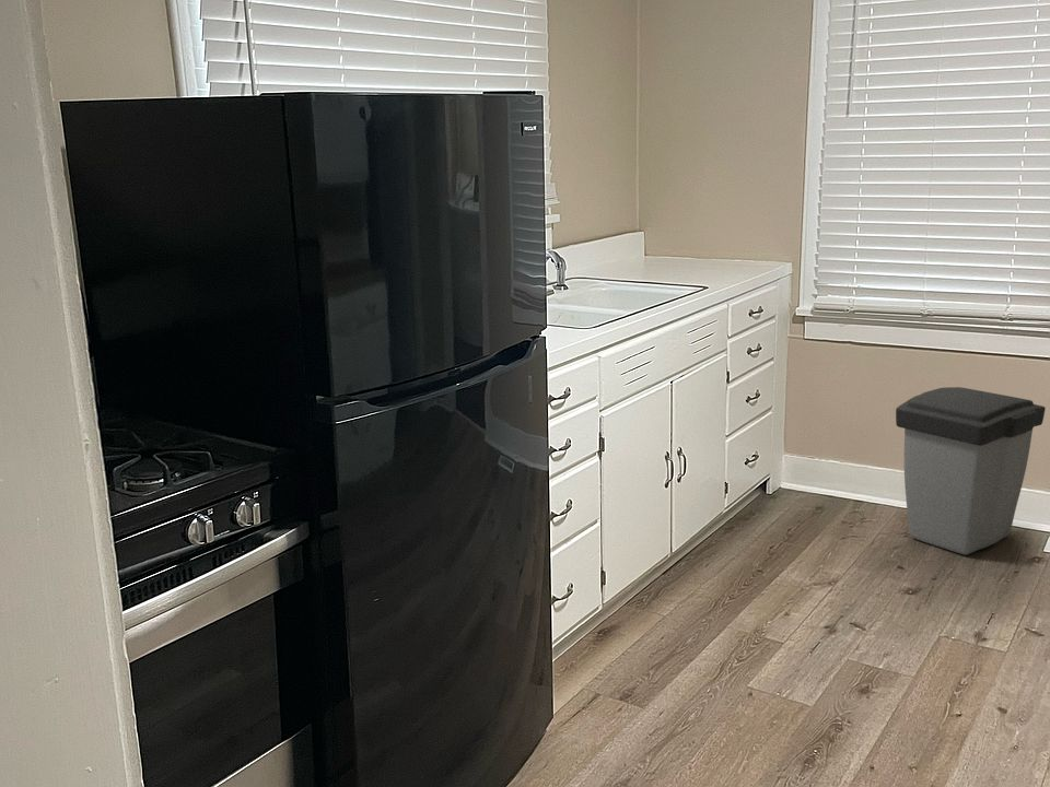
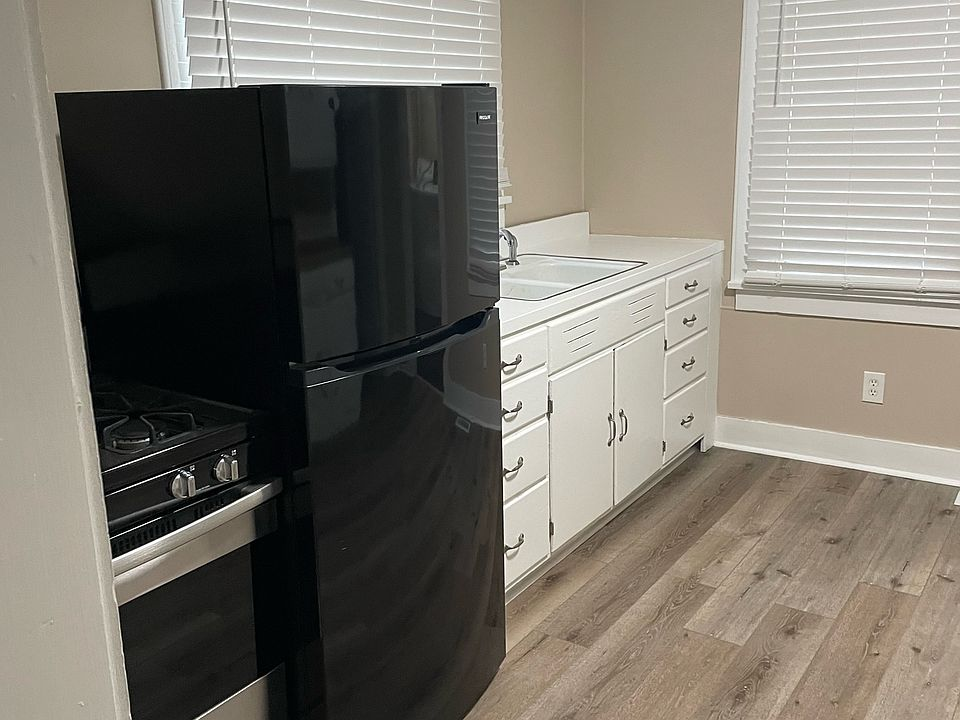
- trash can (967, 468)
